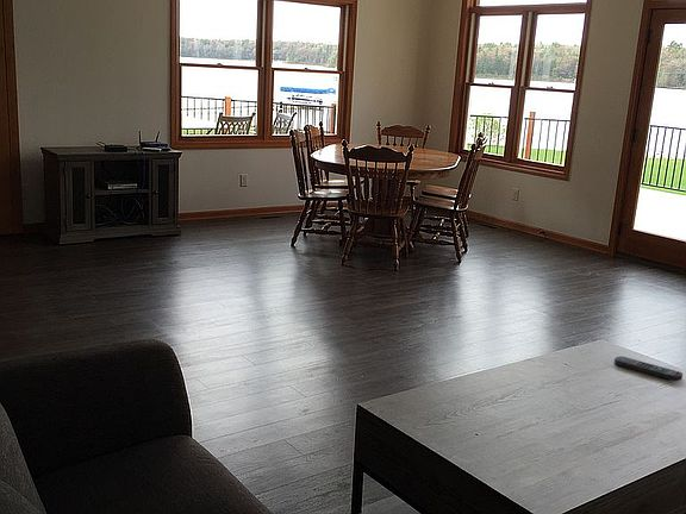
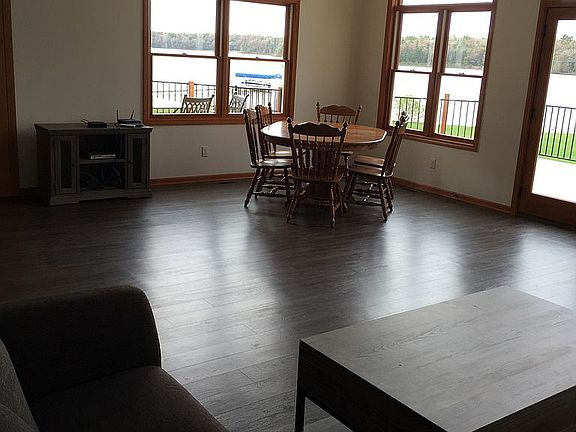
- remote control (647, 368)
